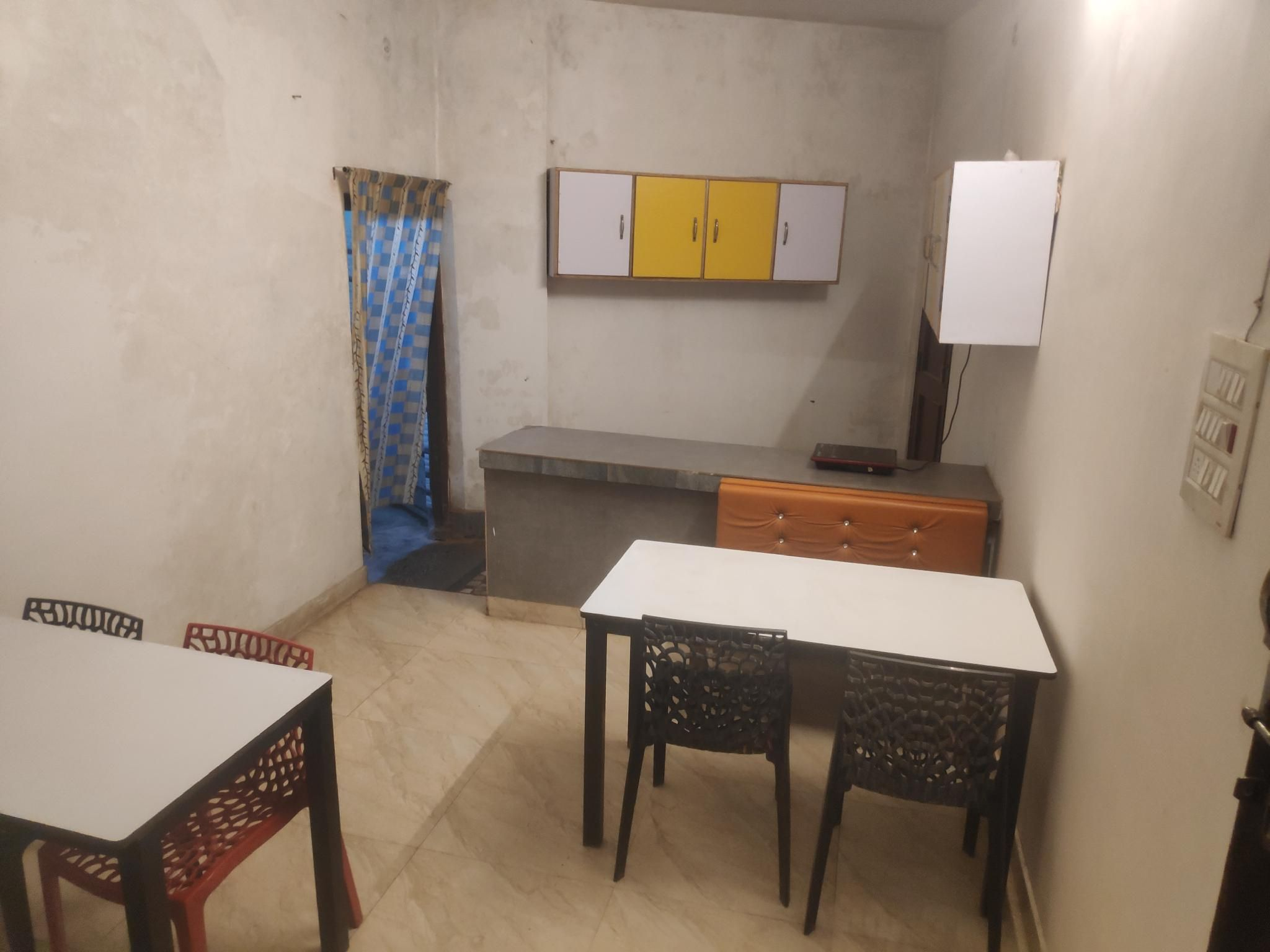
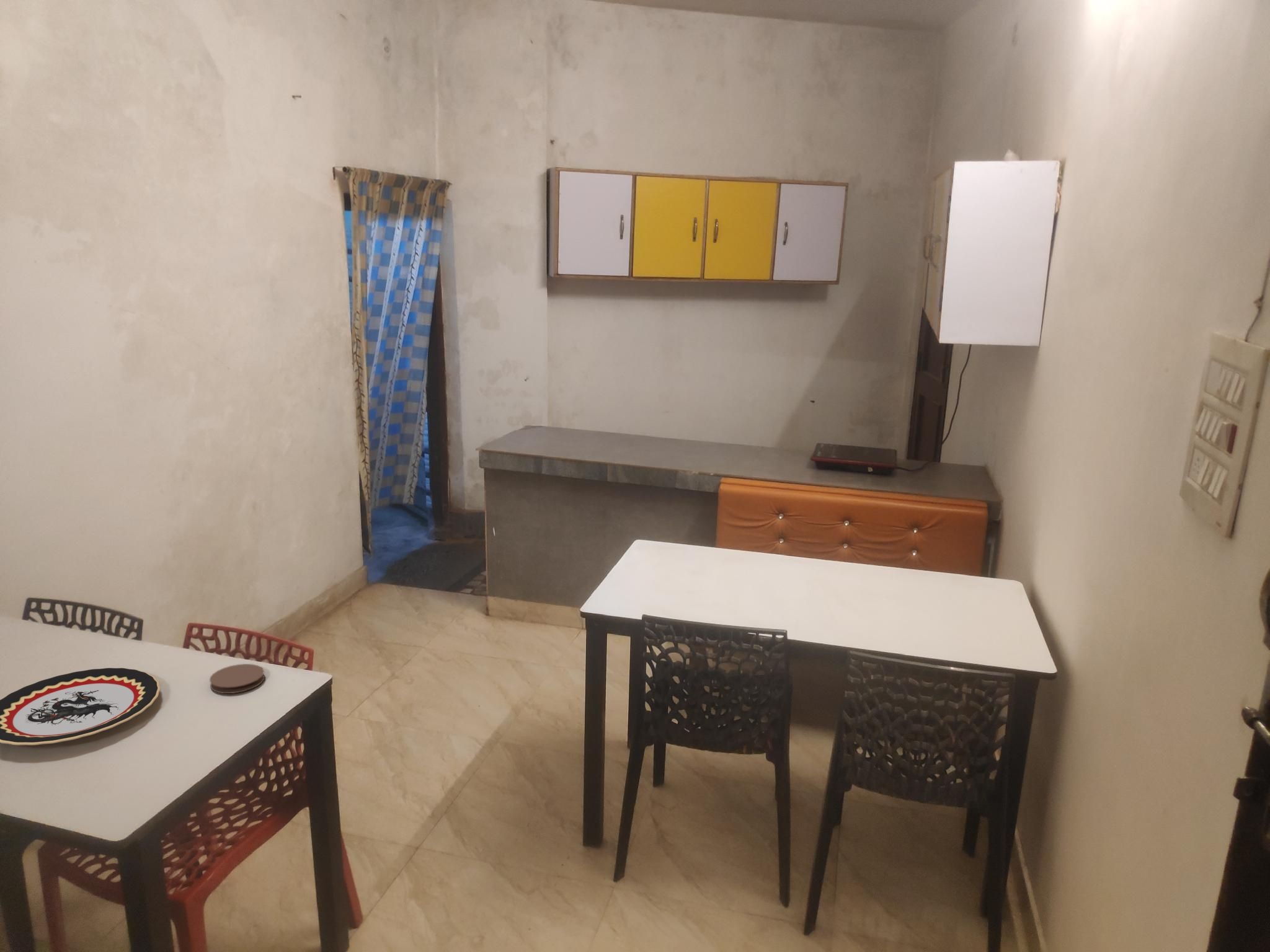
+ plate (75, 707)
+ coaster (237, 678)
